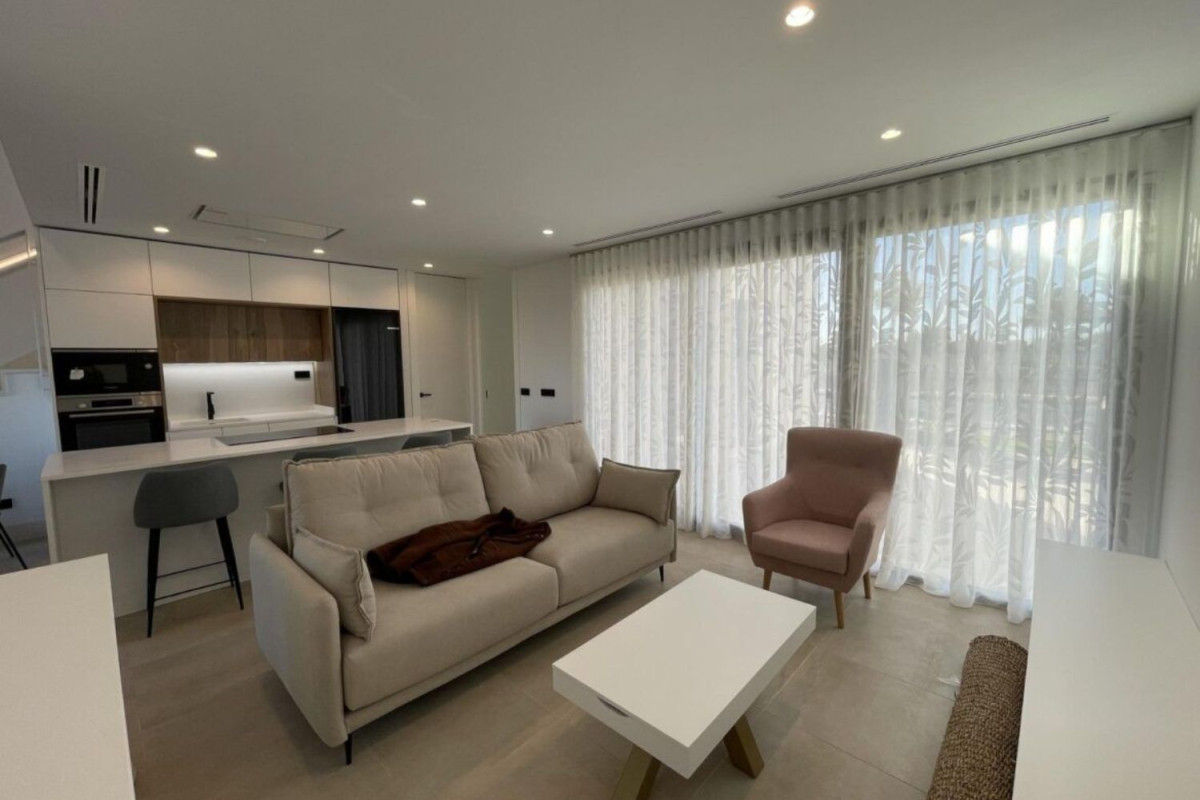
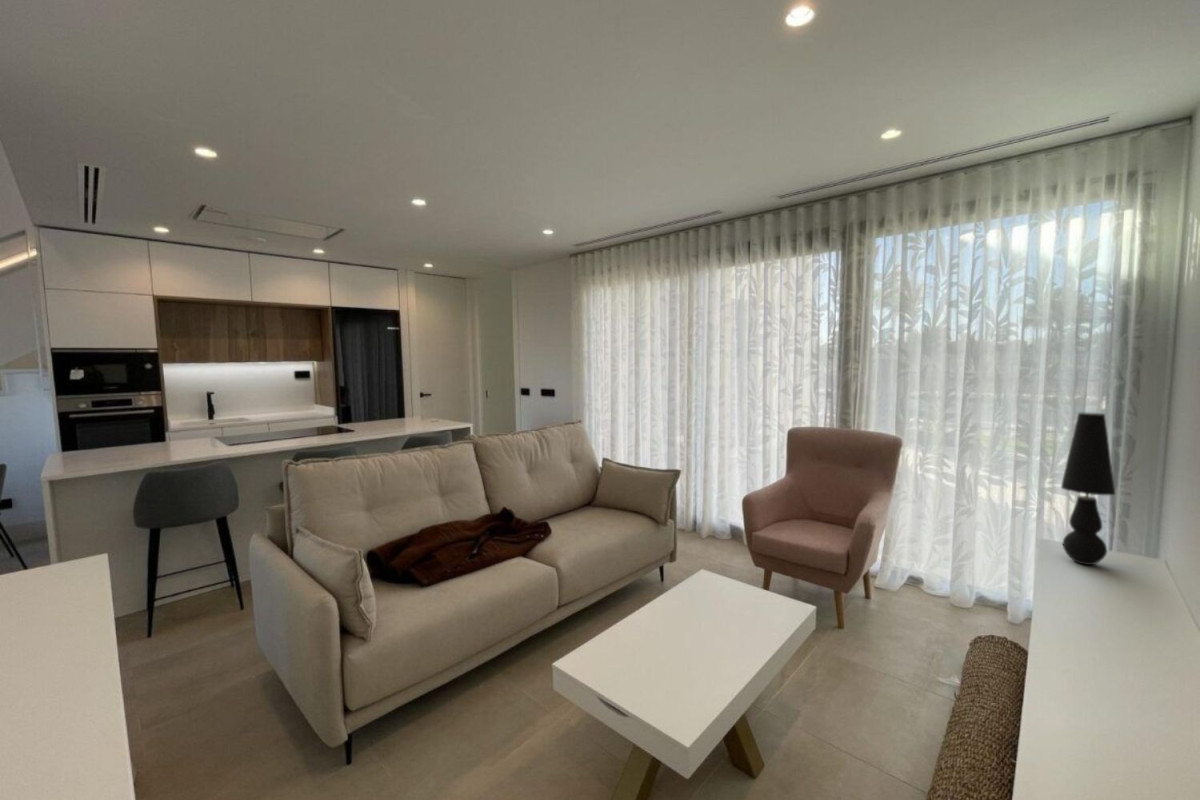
+ table lamp (1087, 488)
